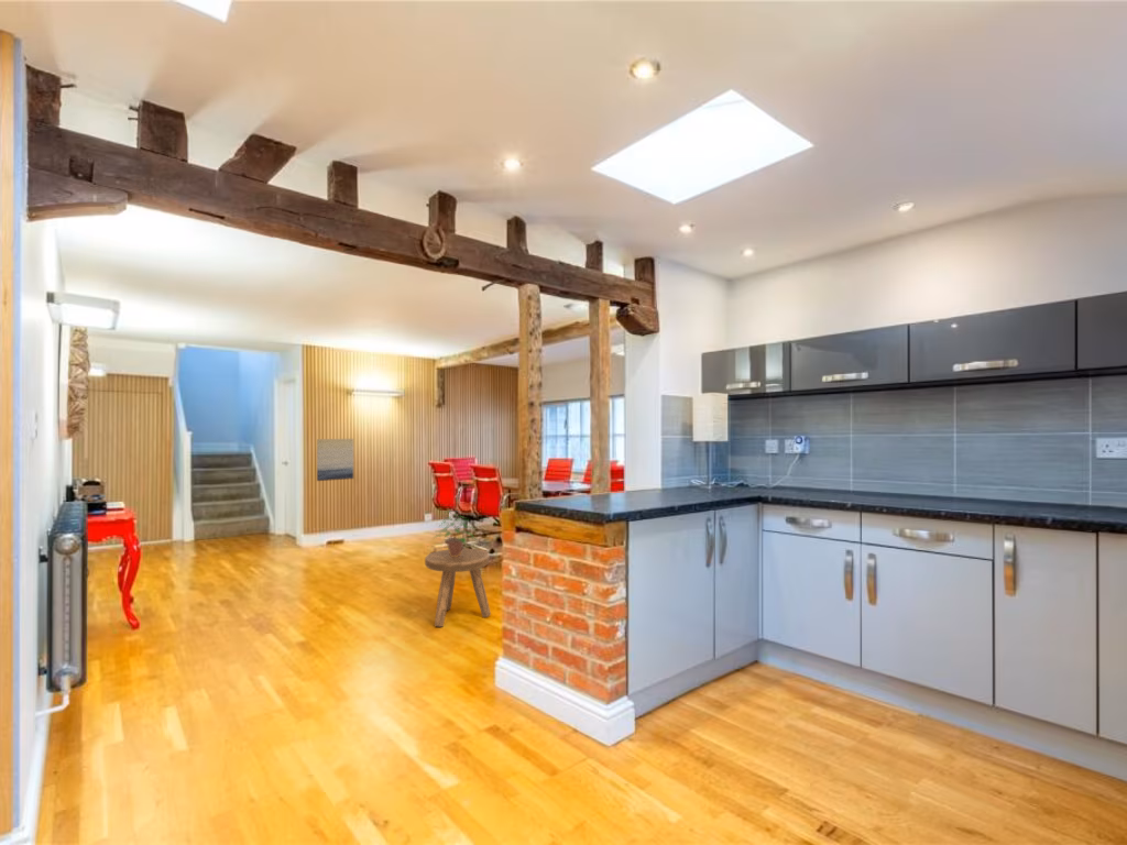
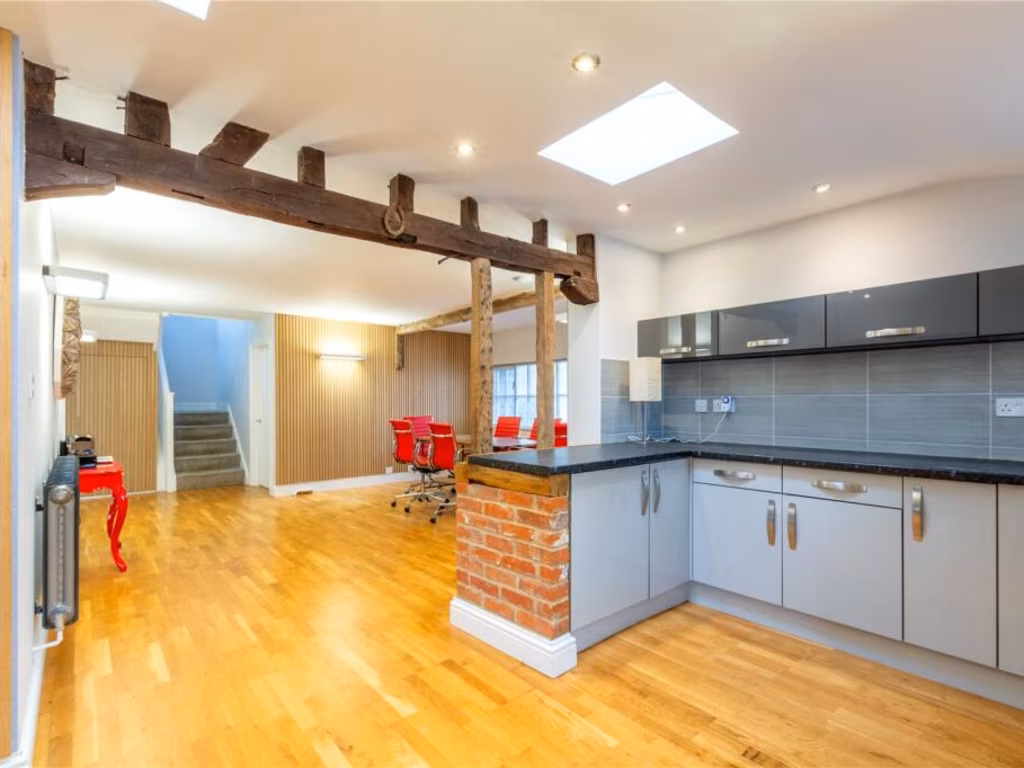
- potted plant (455, 531)
- stool (453, 586)
- wall art (336, 459)
